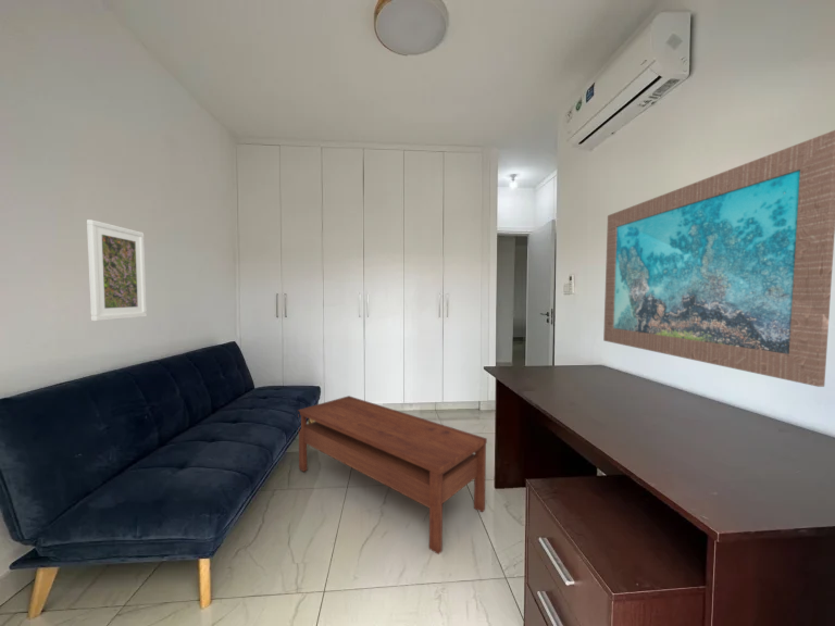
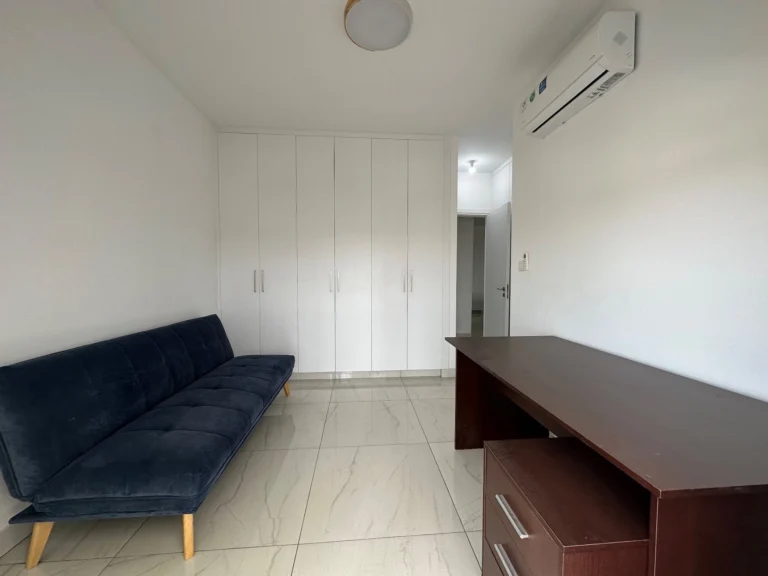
- wall art (680, 273)
- coffee table (382, 455)
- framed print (120, 273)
